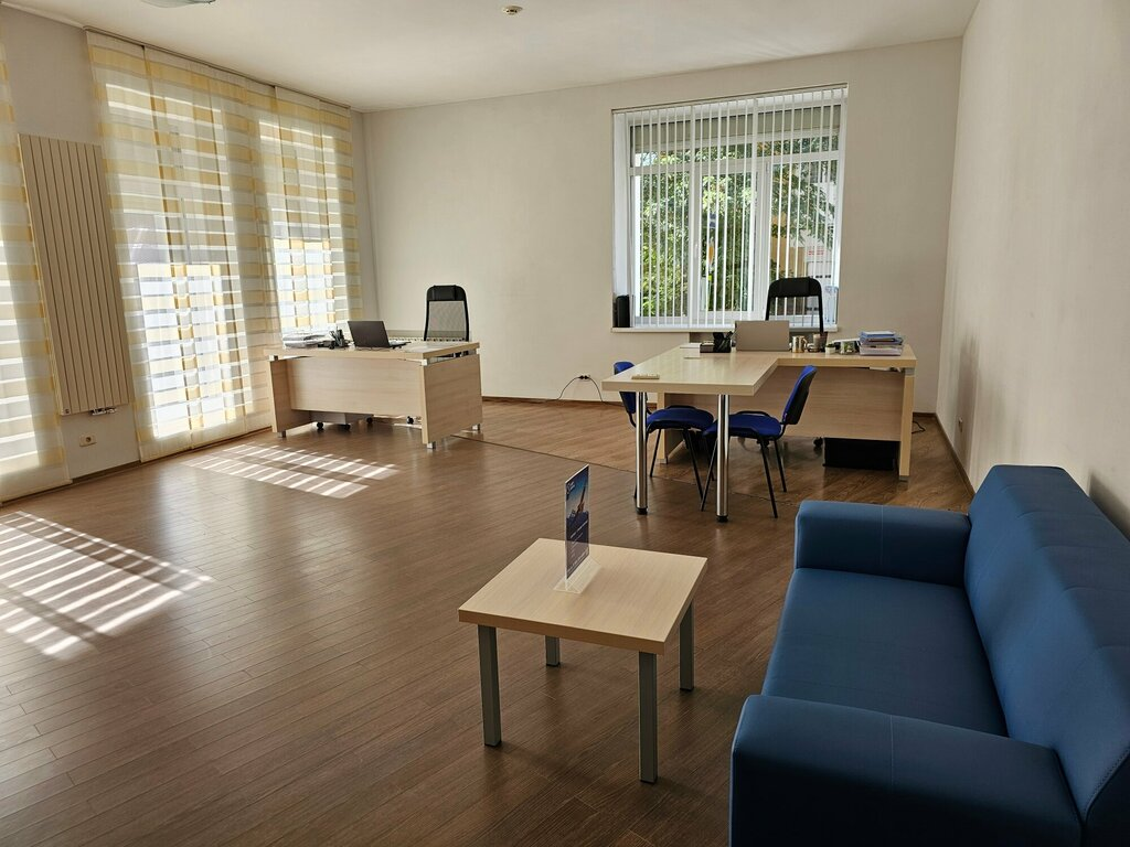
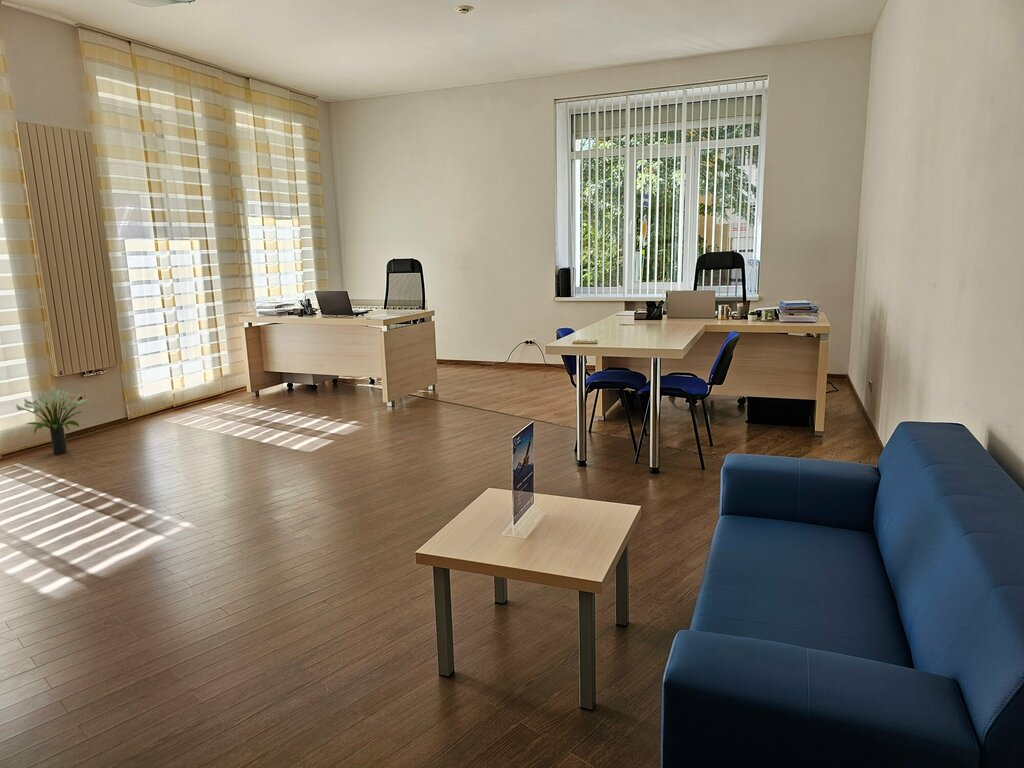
+ potted plant (57, 420)
